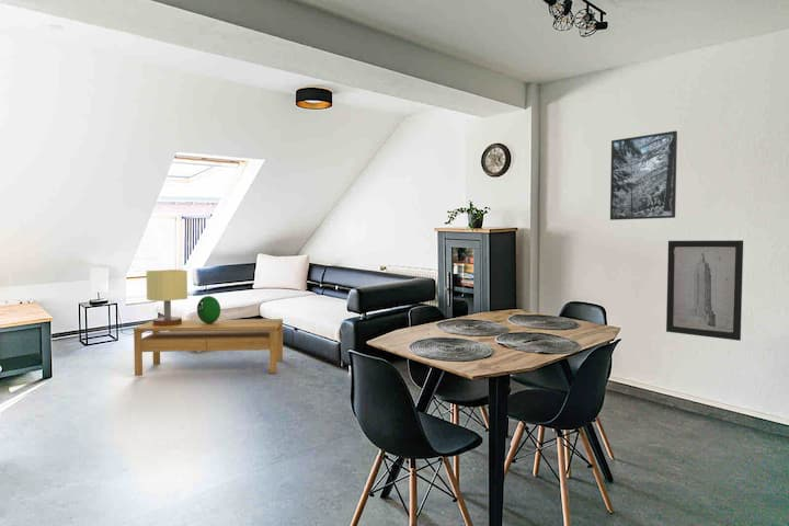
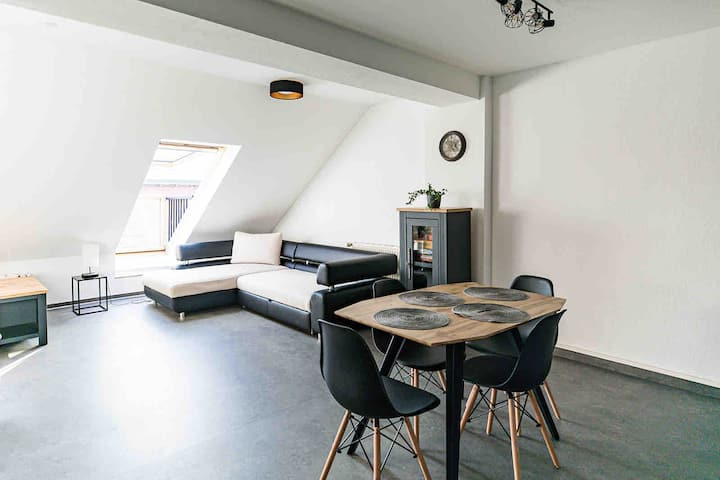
- wall art (702, 288)
- table lamp (167, 297)
- decorative egg (208, 309)
- coffee table (213, 345)
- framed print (641, 178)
